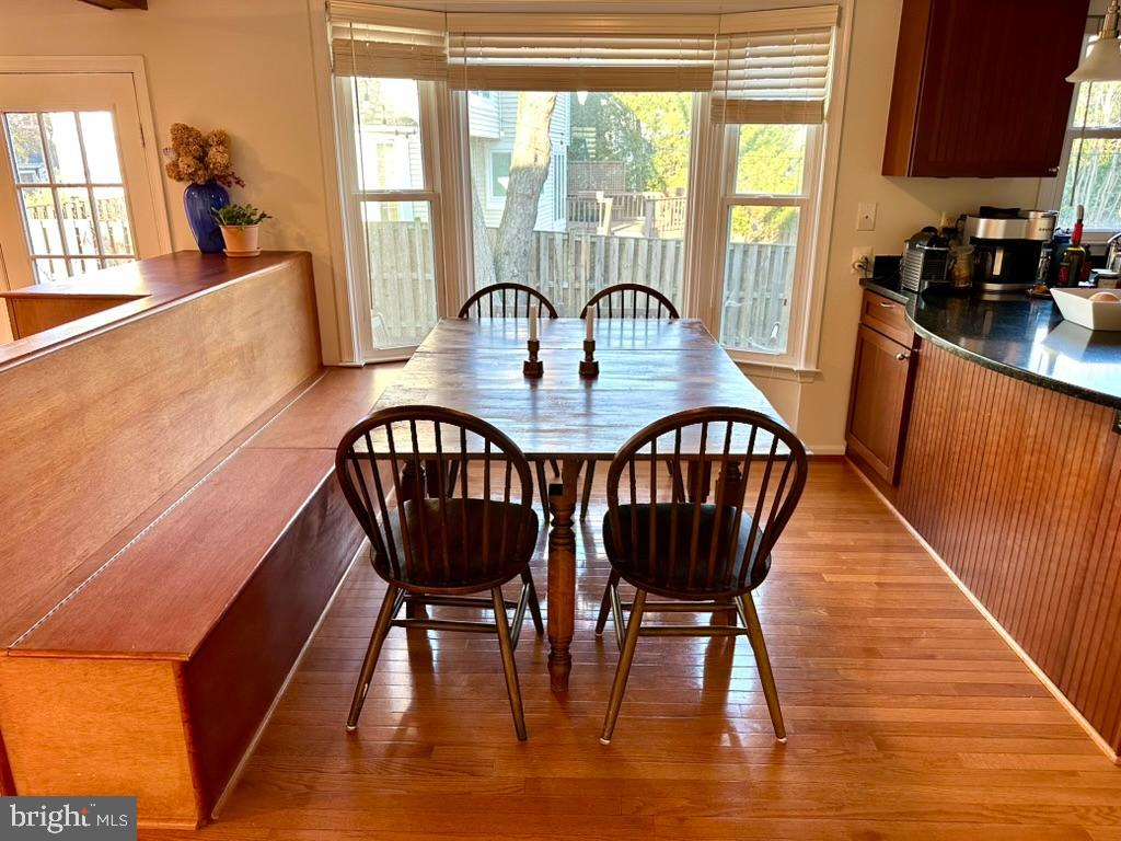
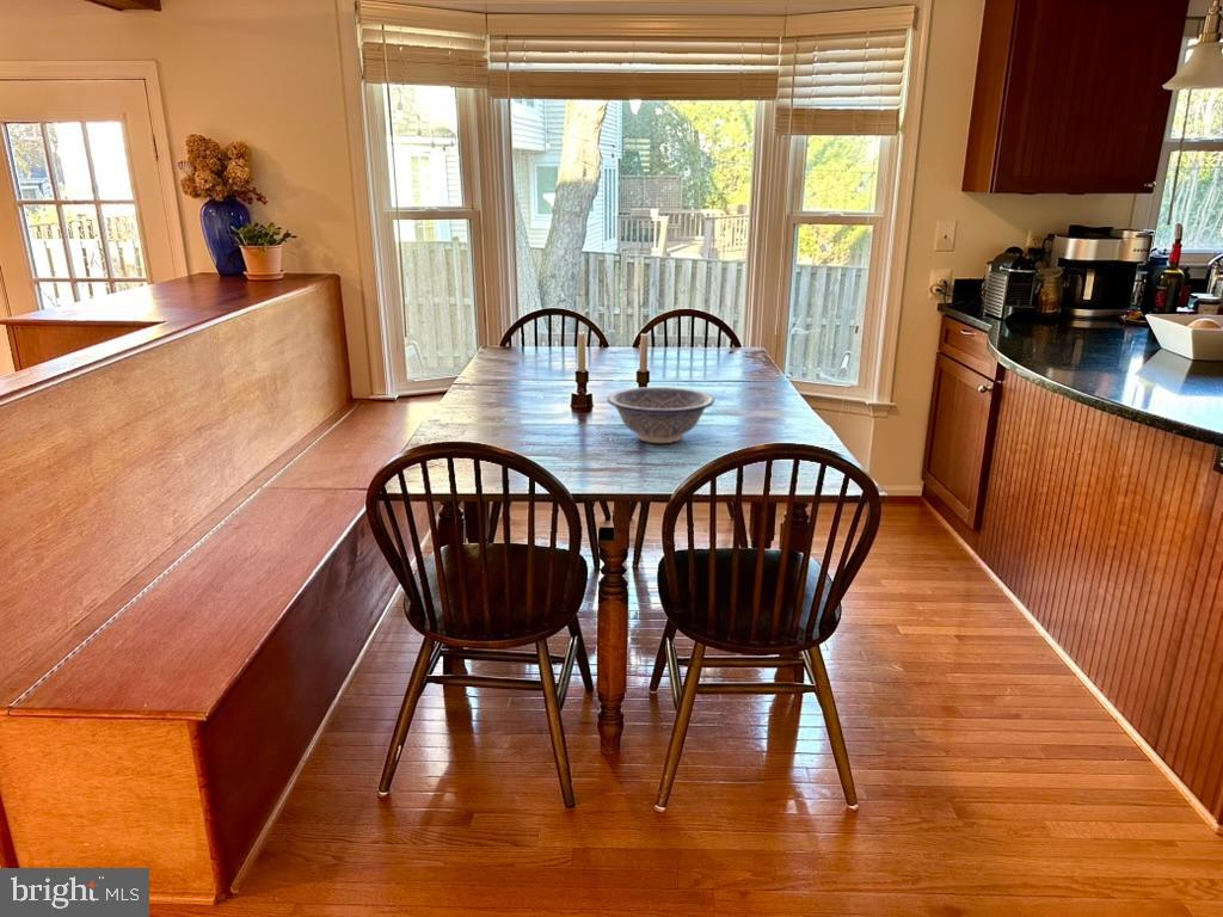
+ decorative bowl (659, 417)
